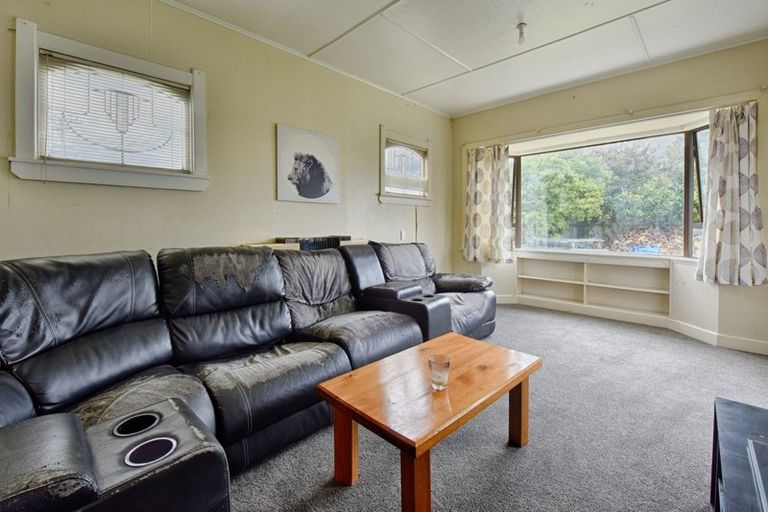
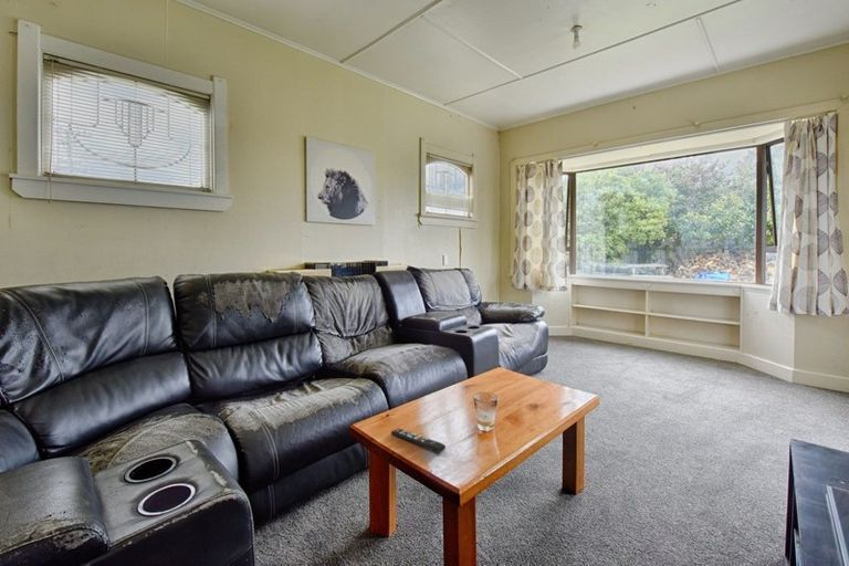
+ remote control (417, 439)
